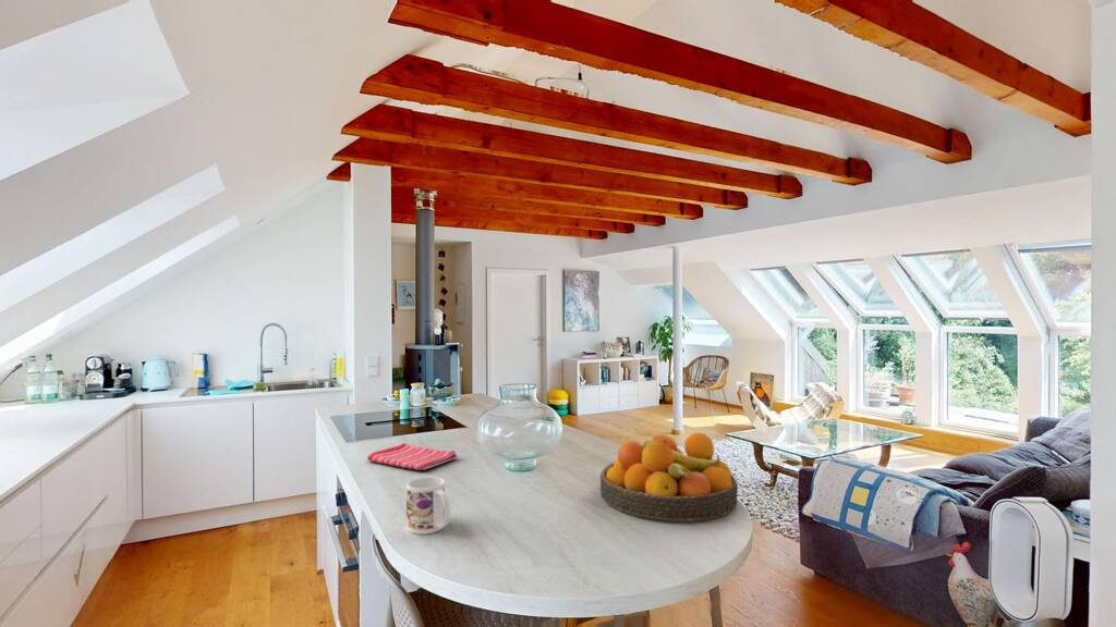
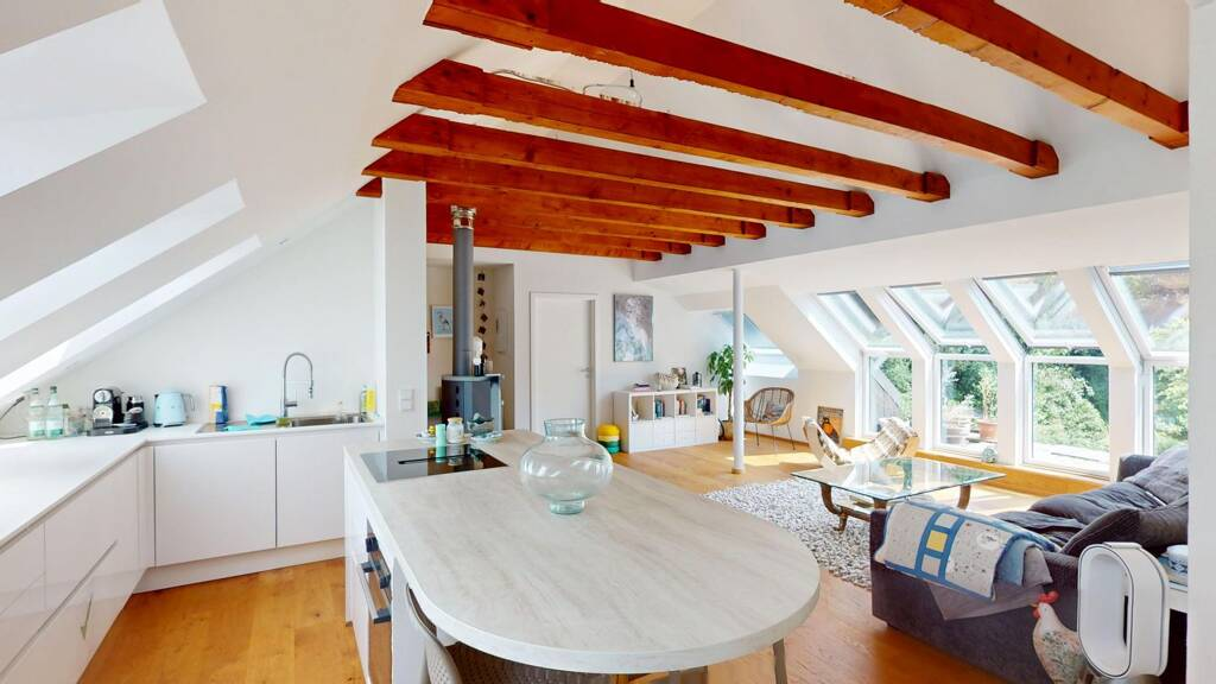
- dish towel (412, 456)
- mug (430, 506)
- fruit bowl (667, 466)
